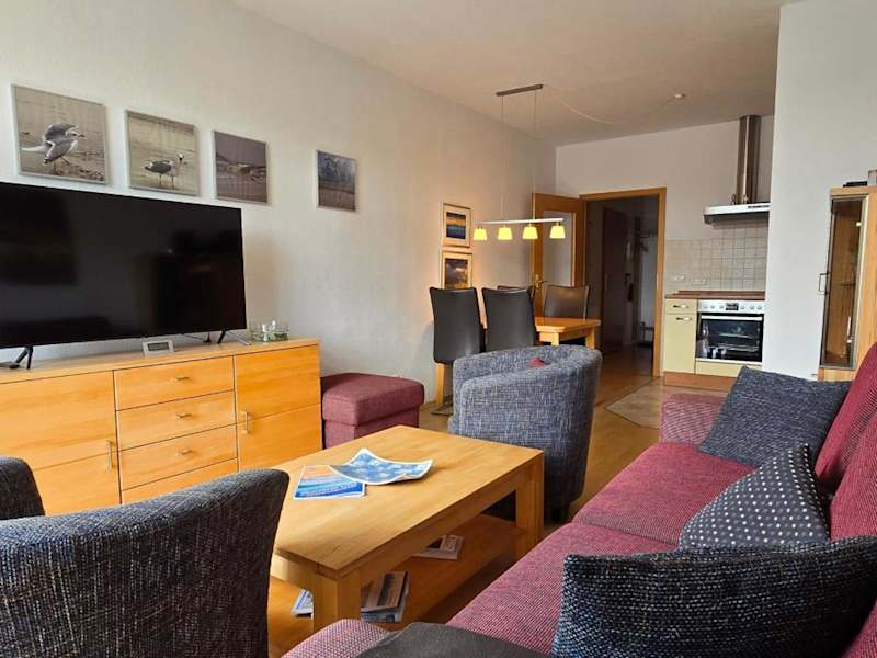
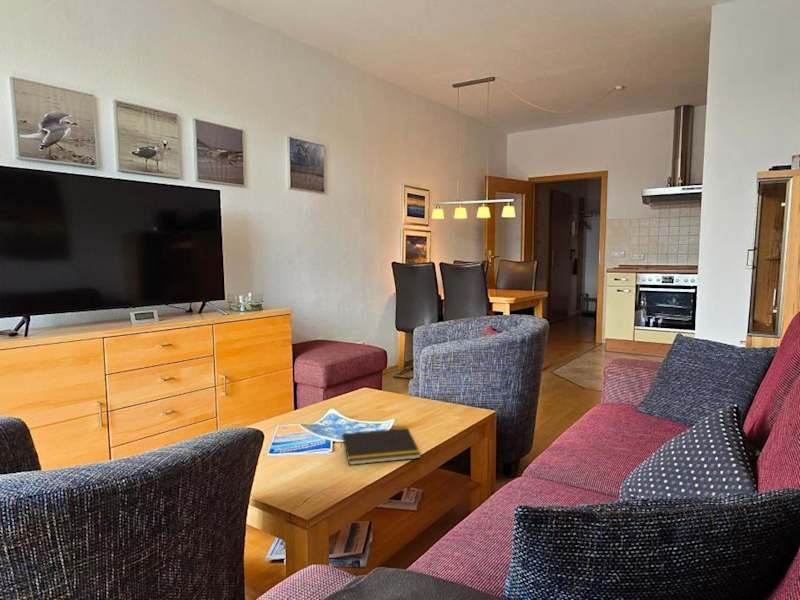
+ notepad (380, 445)
